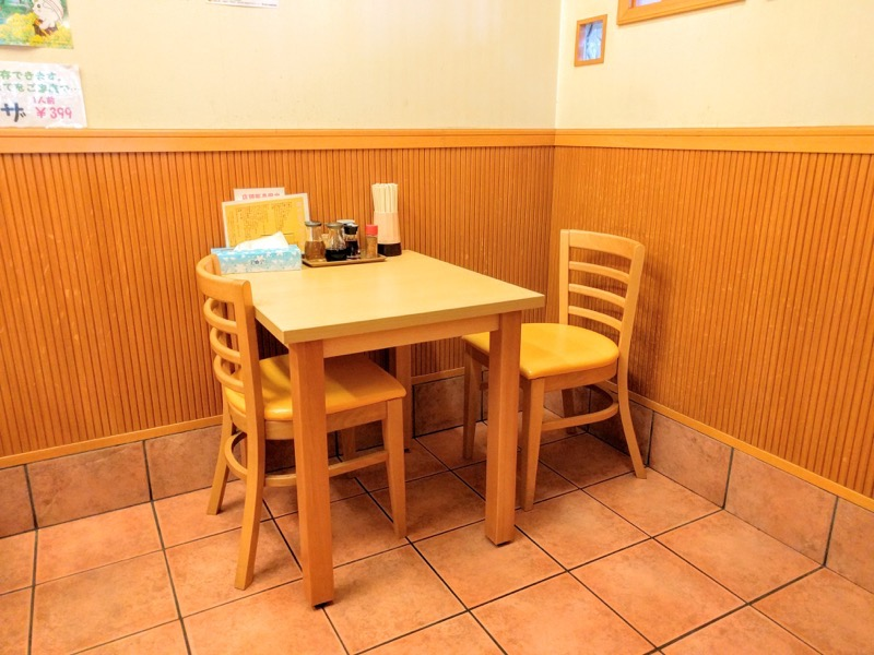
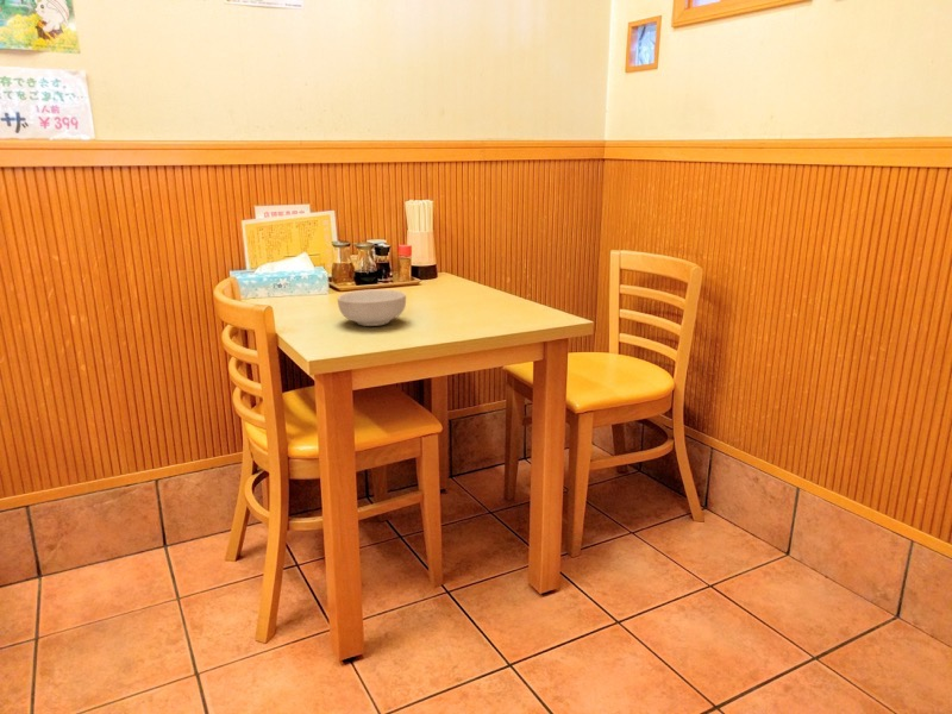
+ cereal bowl (371, 308)
